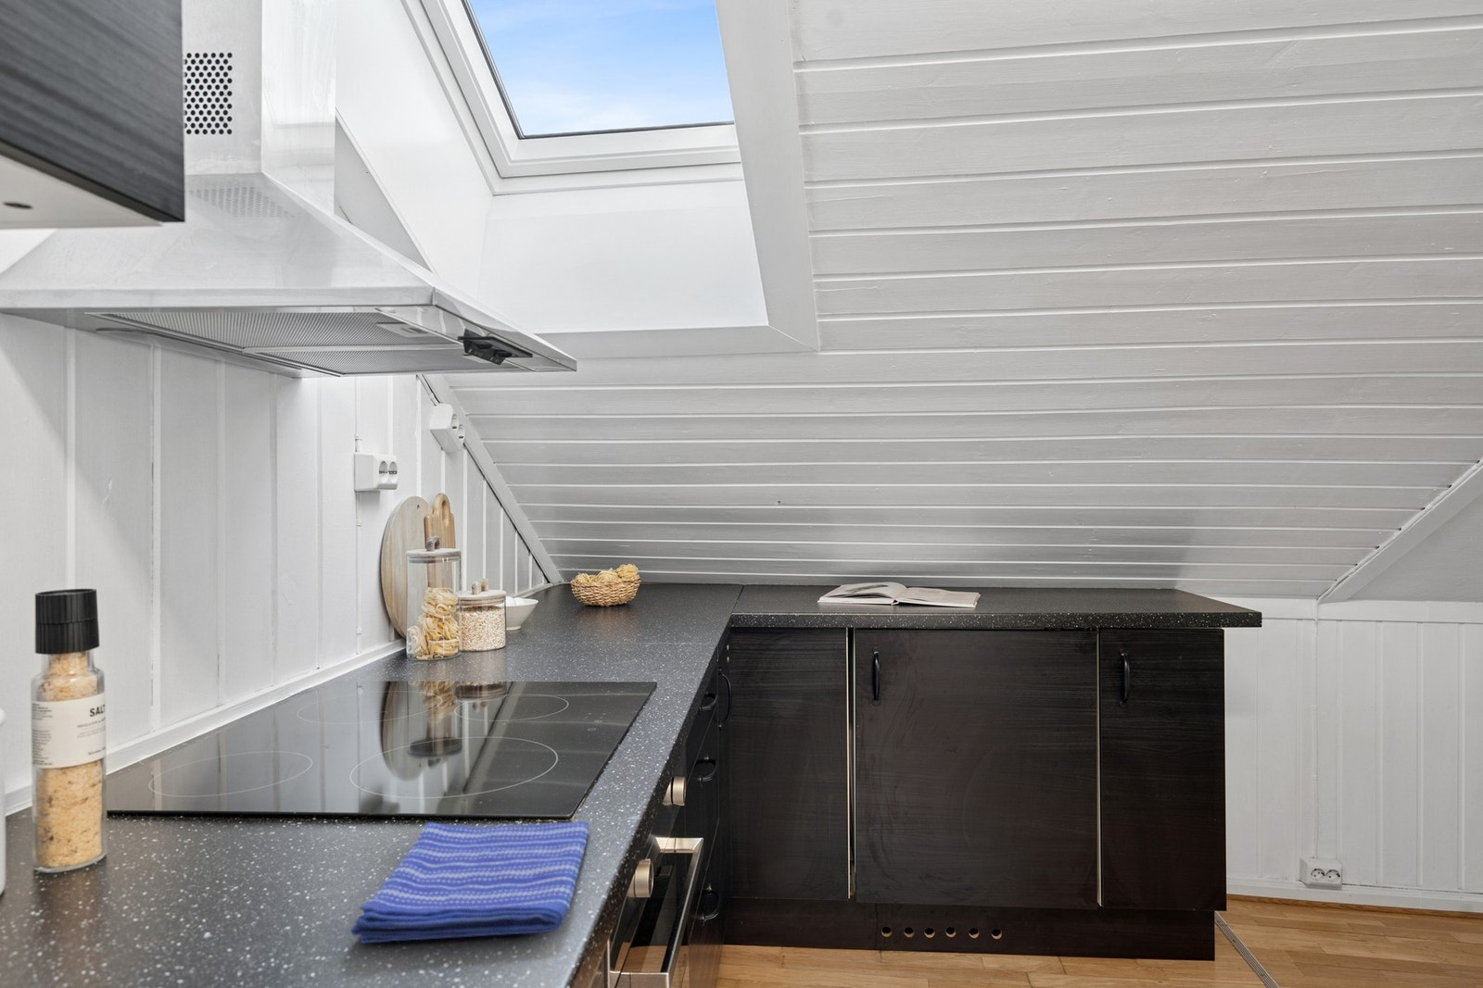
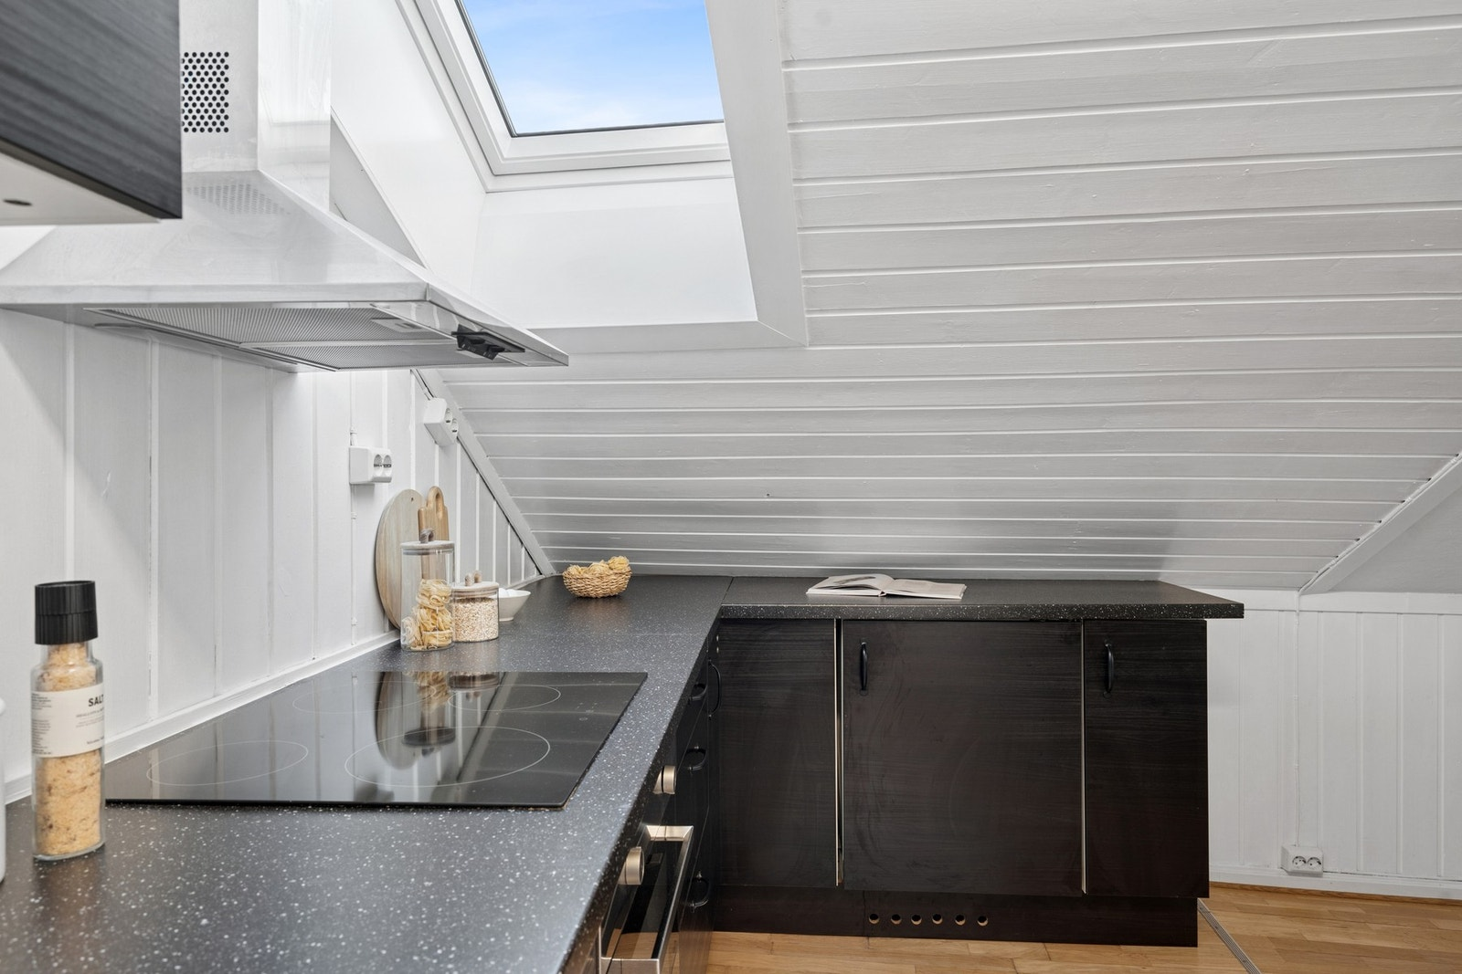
- dish towel (484, 869)
